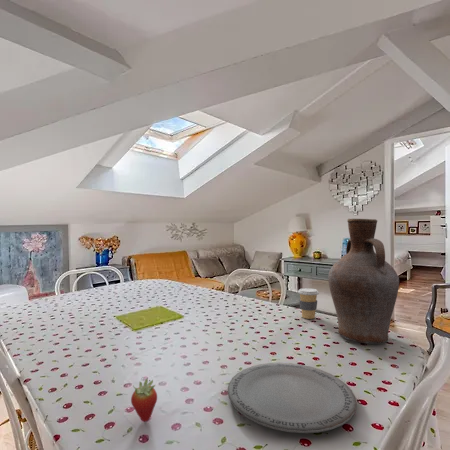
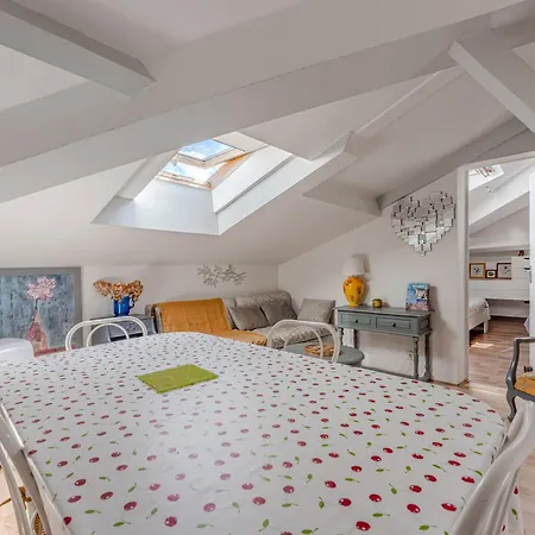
- vase (362, 277)
- fruit (144, 400)
- coffee cup (308, 303)
- plate (289, 393)
